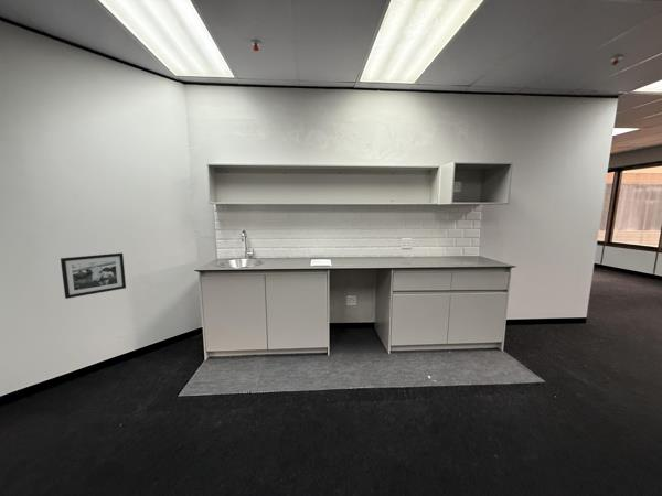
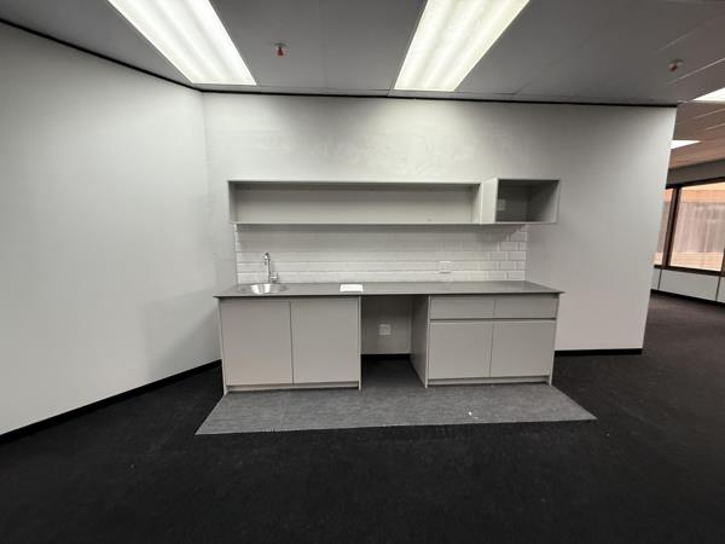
- picture frame (95, 273)
